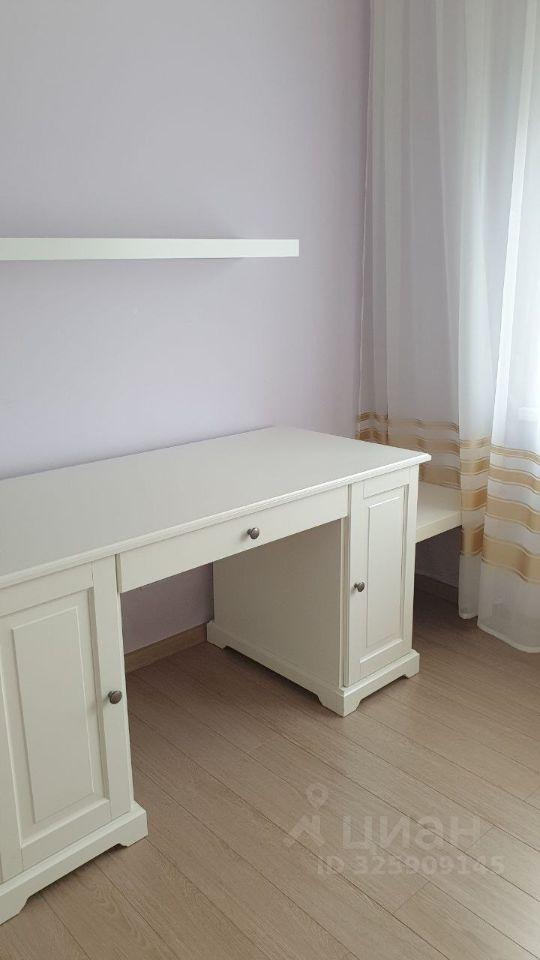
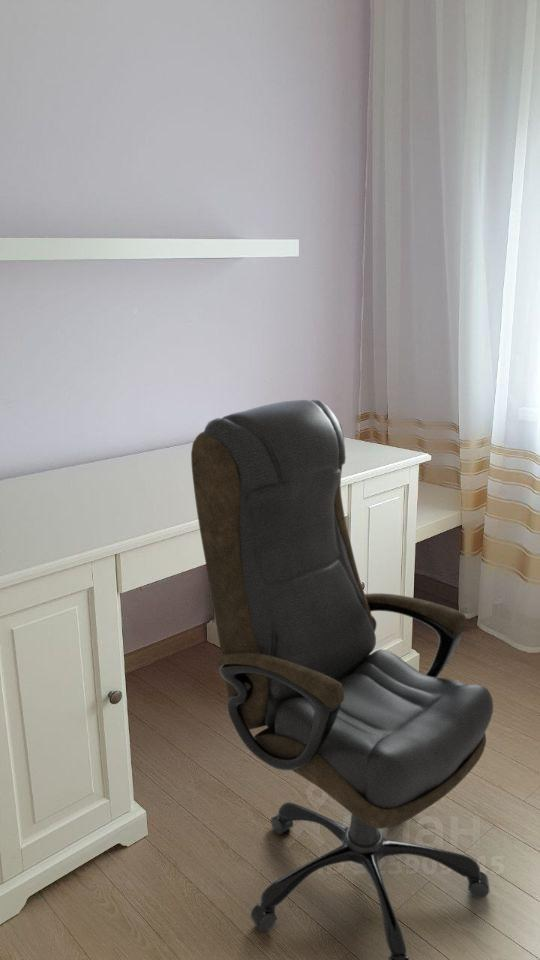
+ office chair (351, 659)
